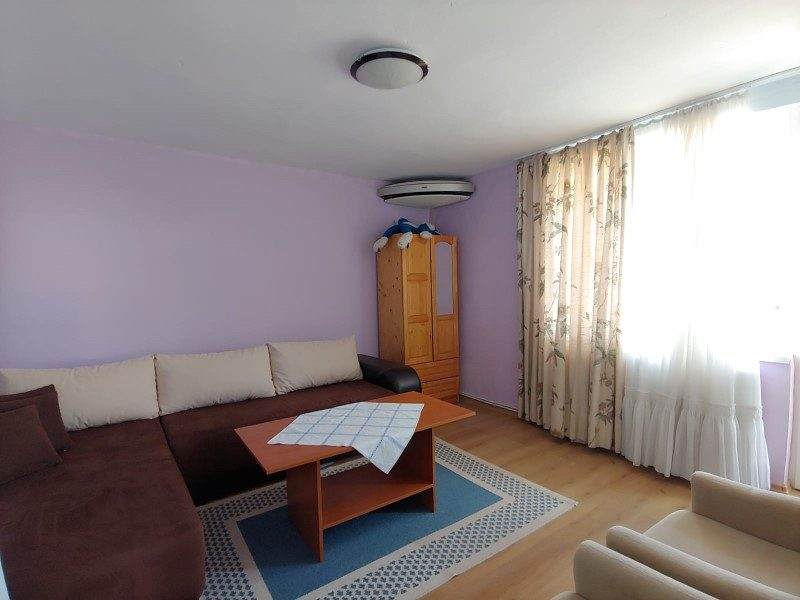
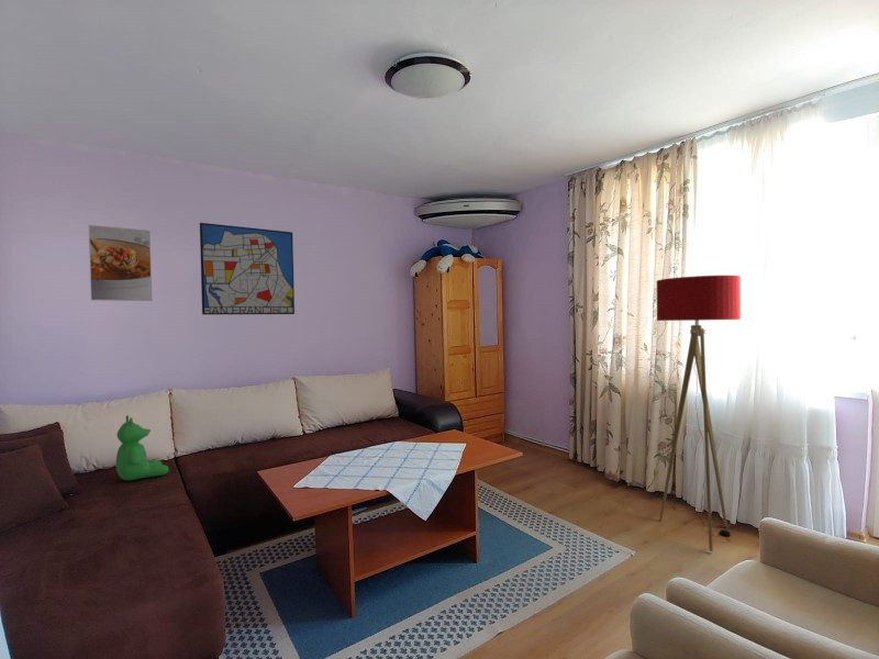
+ floor lamp (696, 406)
+ teddy bear (141, 445)
+ wall art (249, 270)
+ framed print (121, 264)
